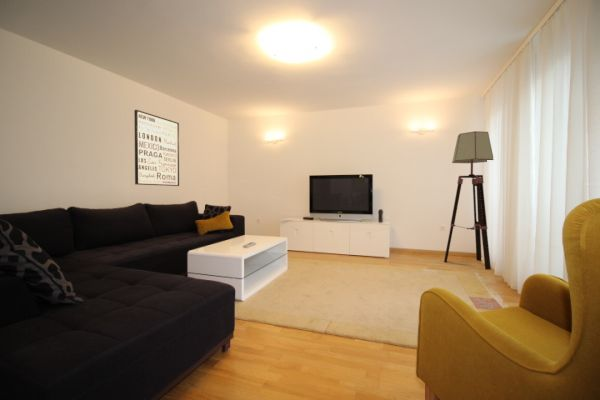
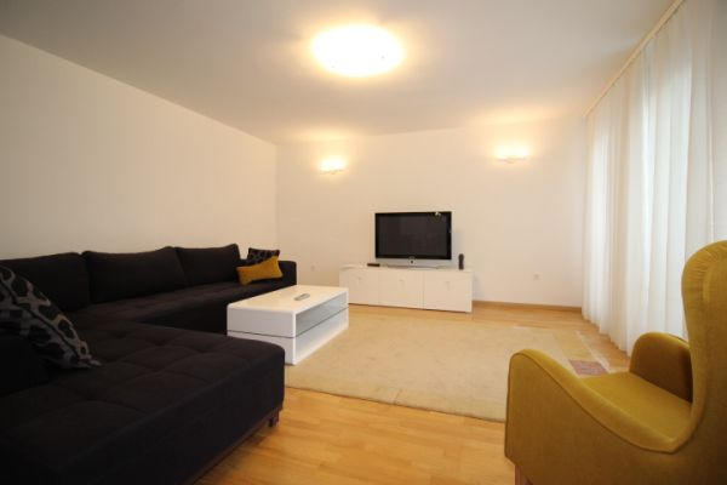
- floor lamp (473, 198)
- wall art (158, 151)
